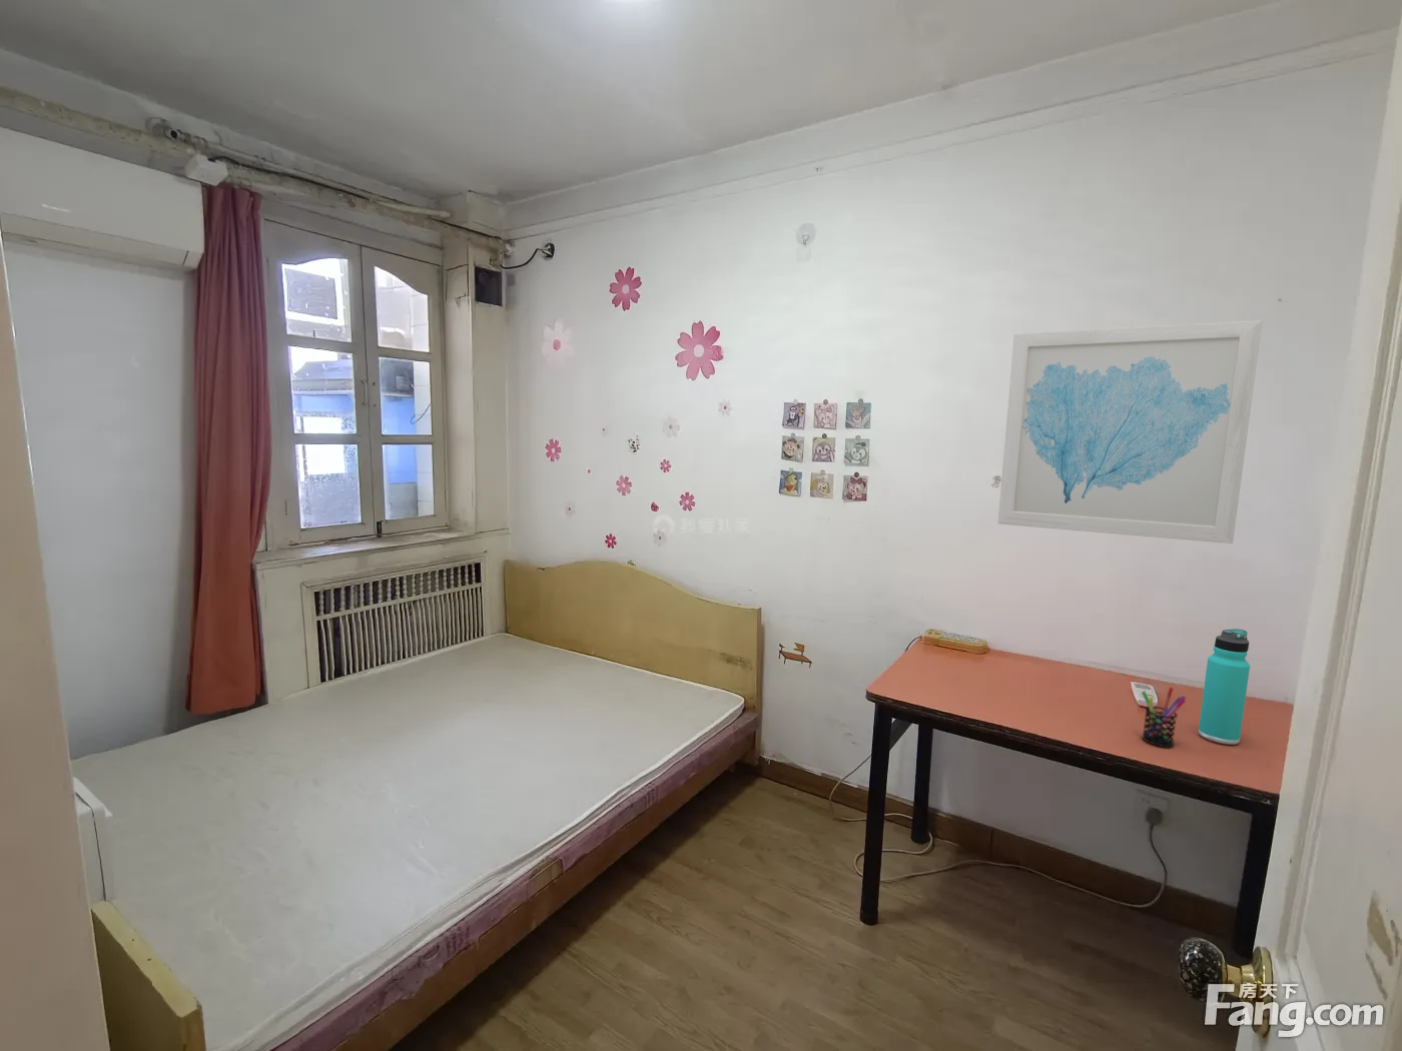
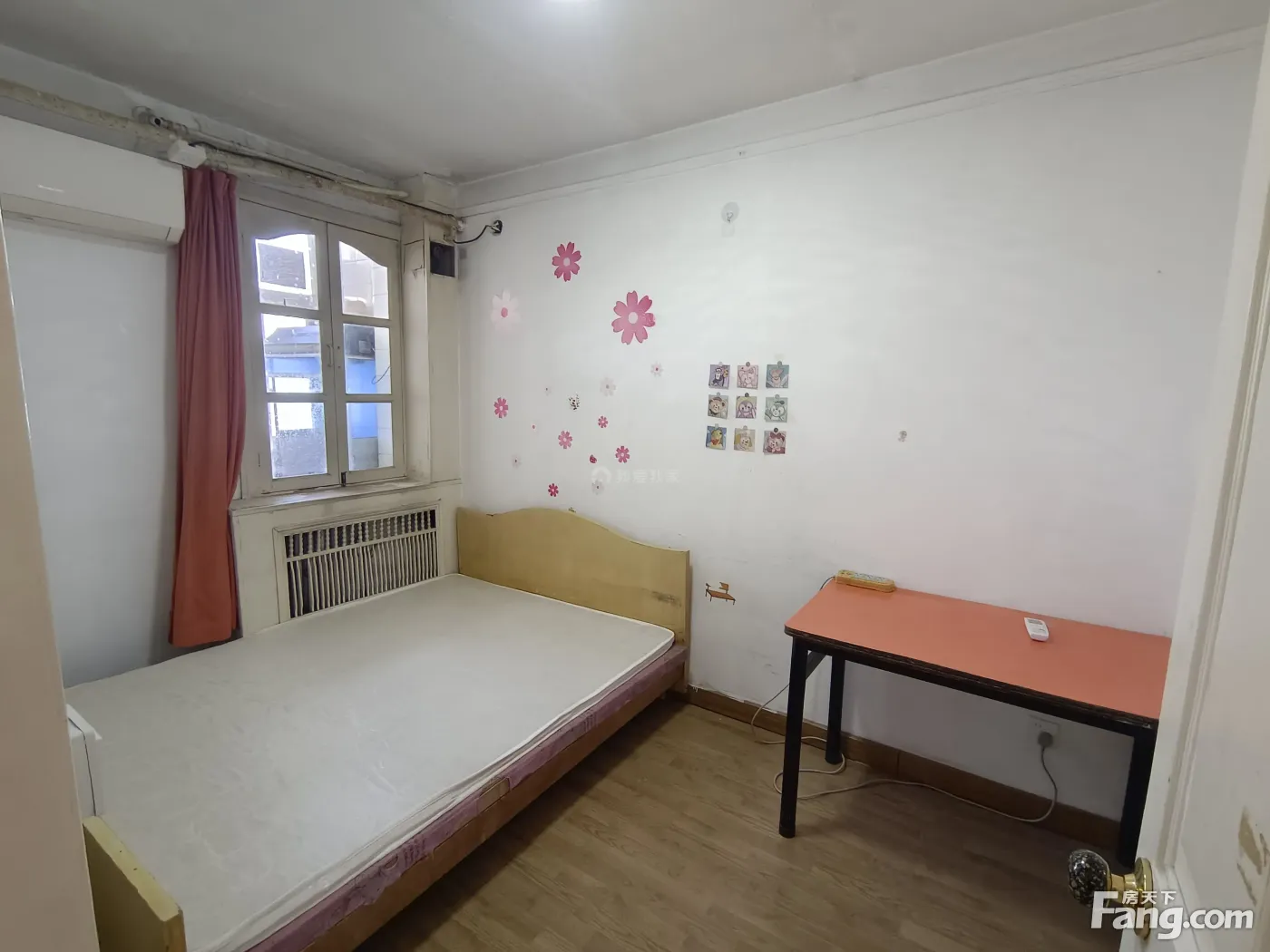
- thermos bottle (1224, 683)
- pen holder (1159, 713)
- wall art (1116, 432)
